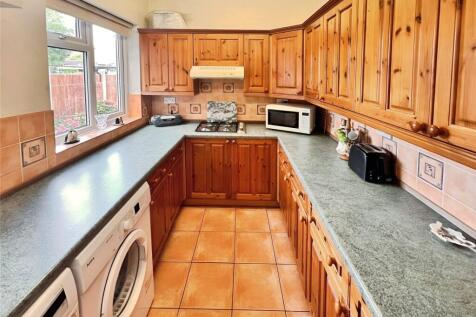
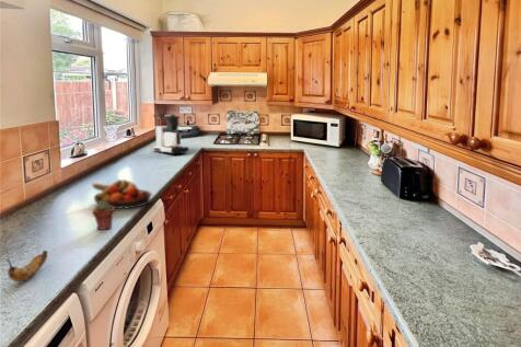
+ fruit bowl (121, 192)
+ banana (27, 264)
+ coffee maker (169, 134)
+ potted succulent (103, 215)
